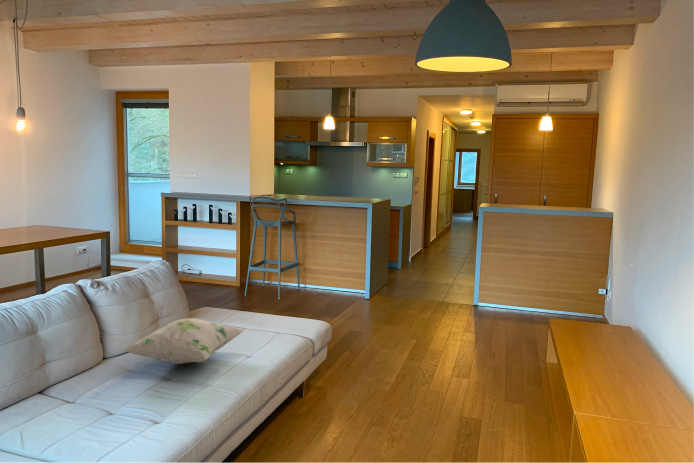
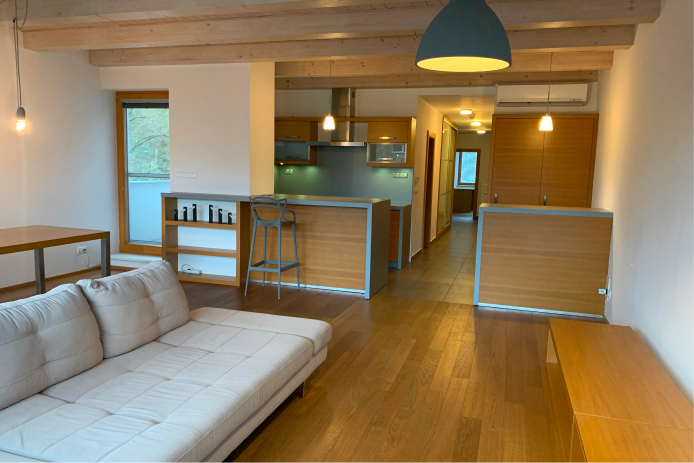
- decorative pillow (186, 339)
